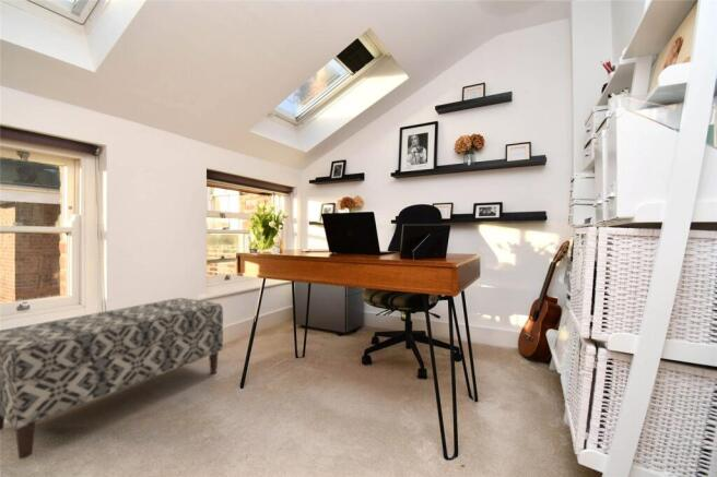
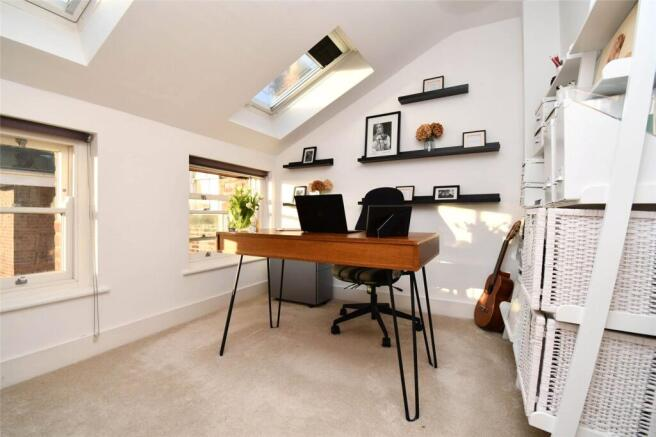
- bench (124, 356)
